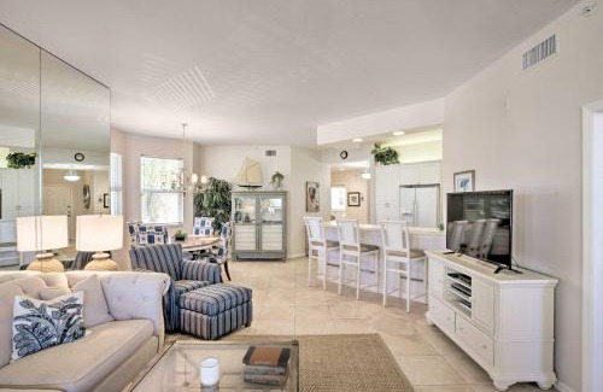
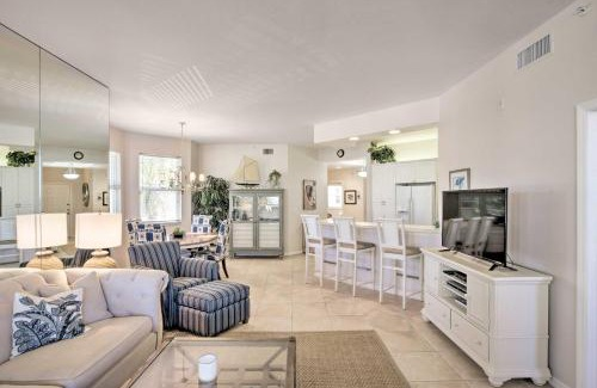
- book stack (267, 364)
